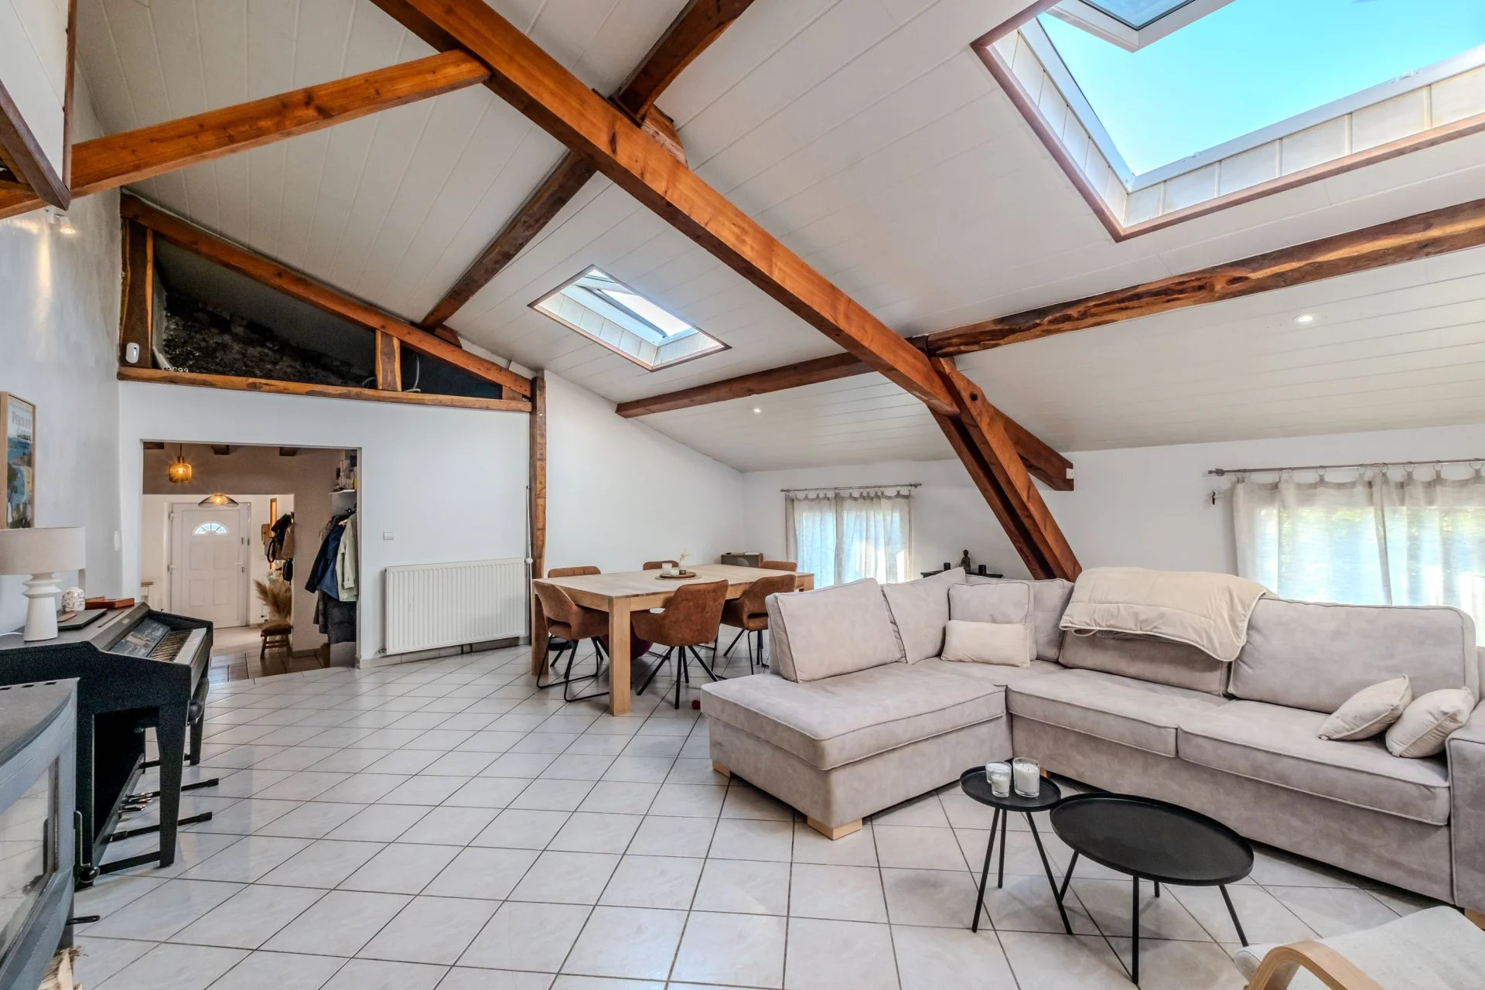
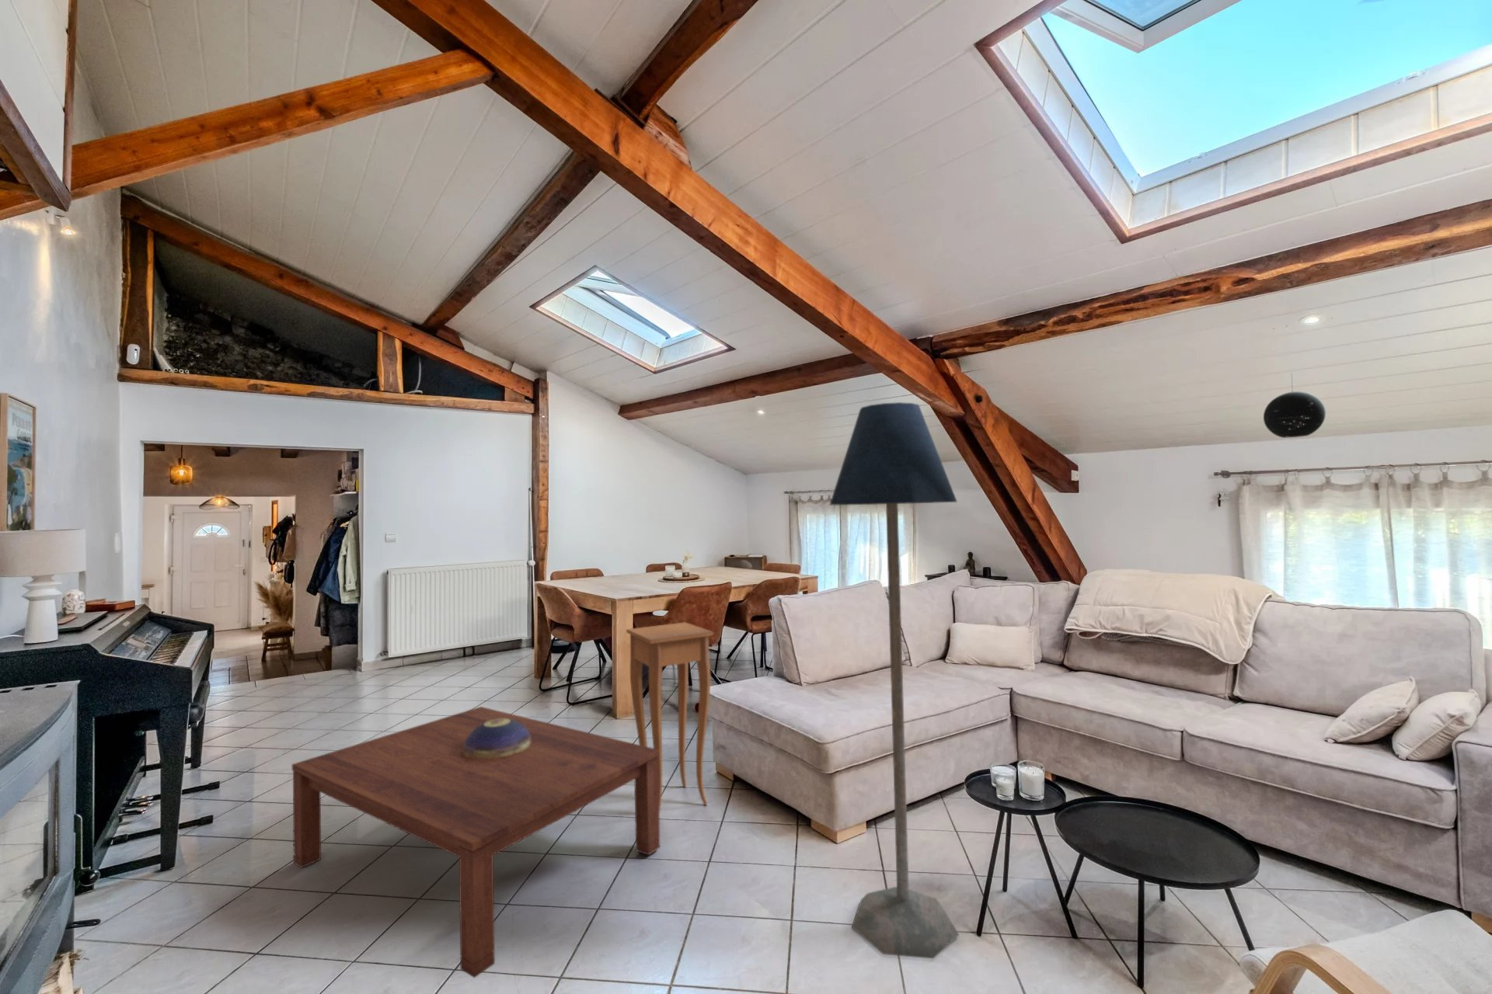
+ floor lamp (896, 662)
+ decorative bowl (497, 732)
+ side table (678, 716)
+ pendant light (1293, 404)
+ coffee table (477, 807)
